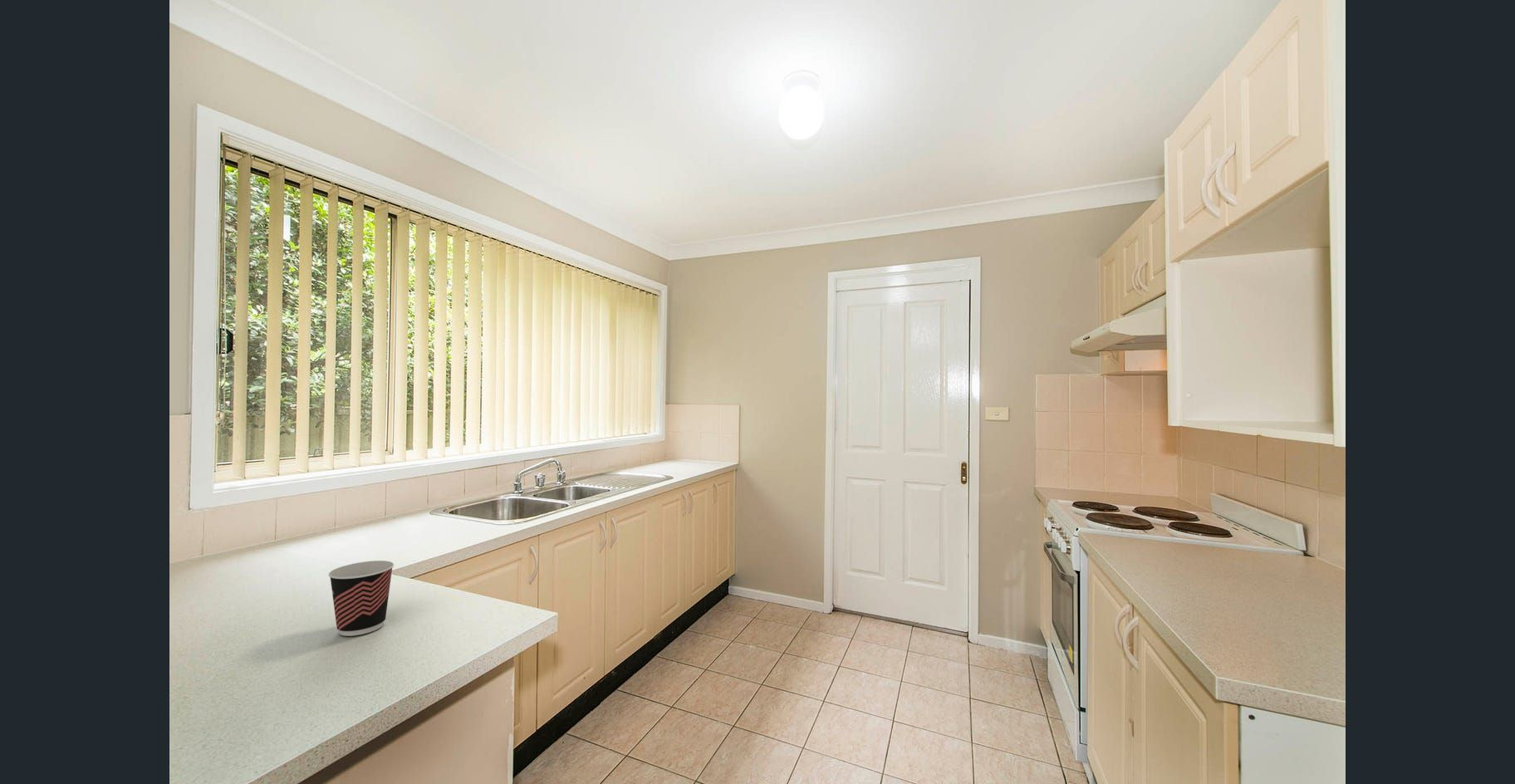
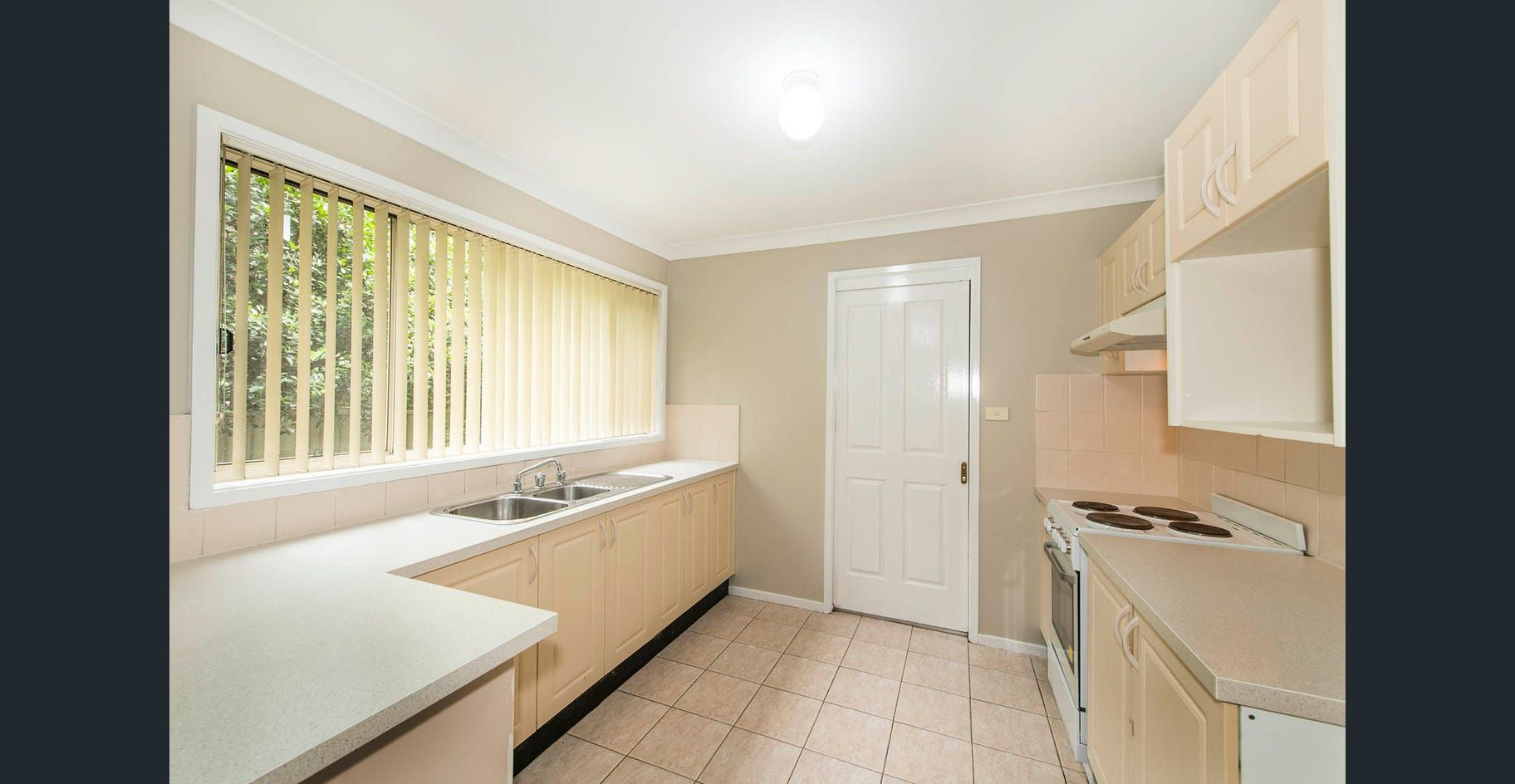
- cup (361, 598)
